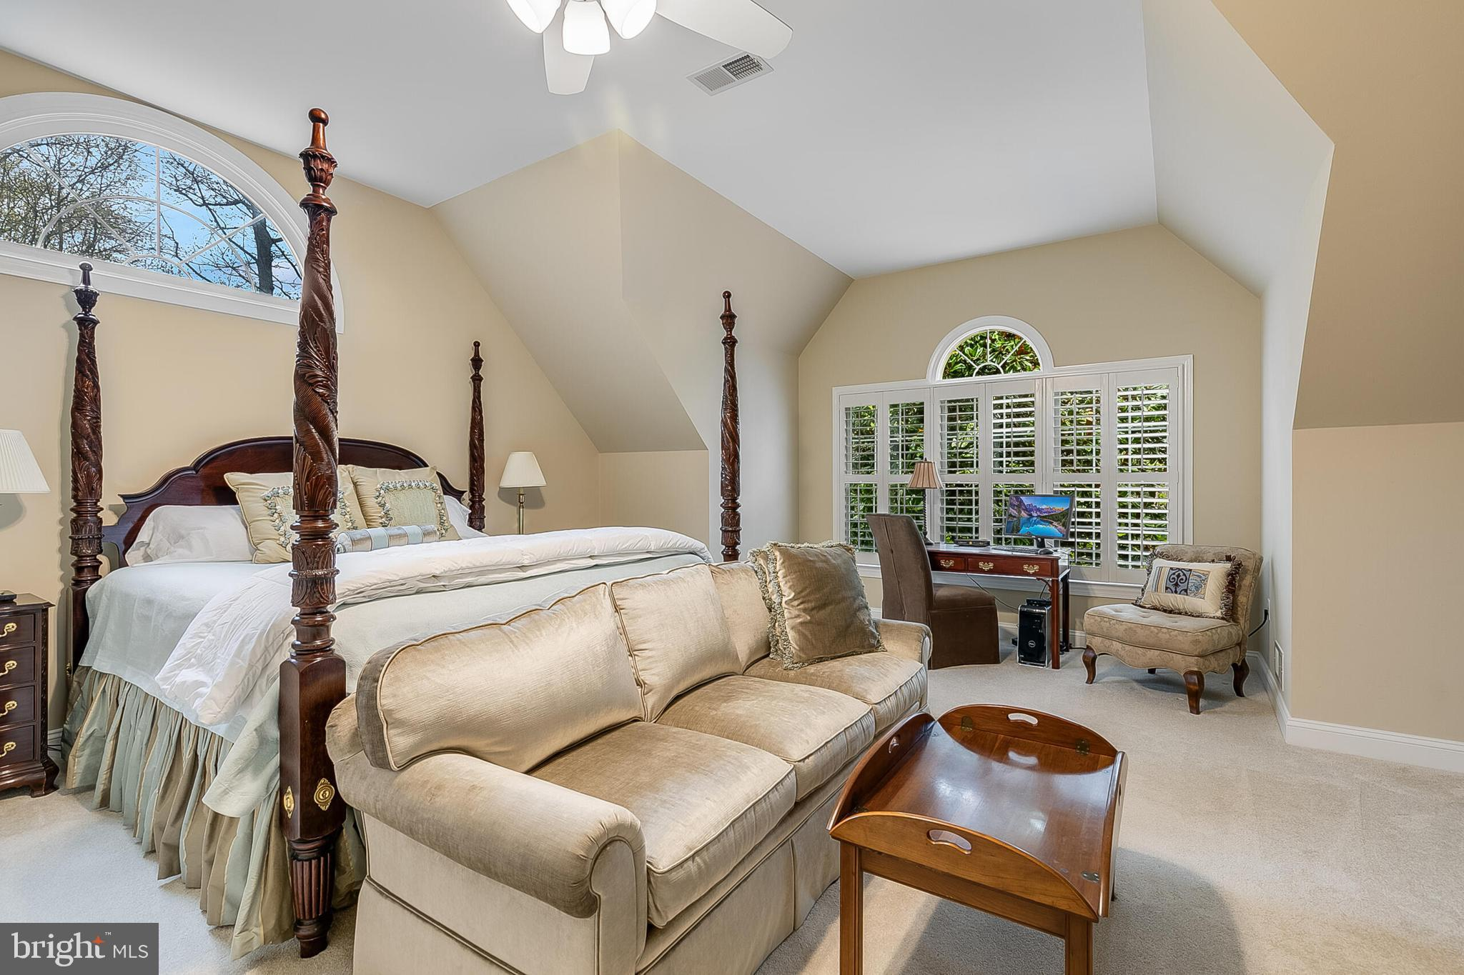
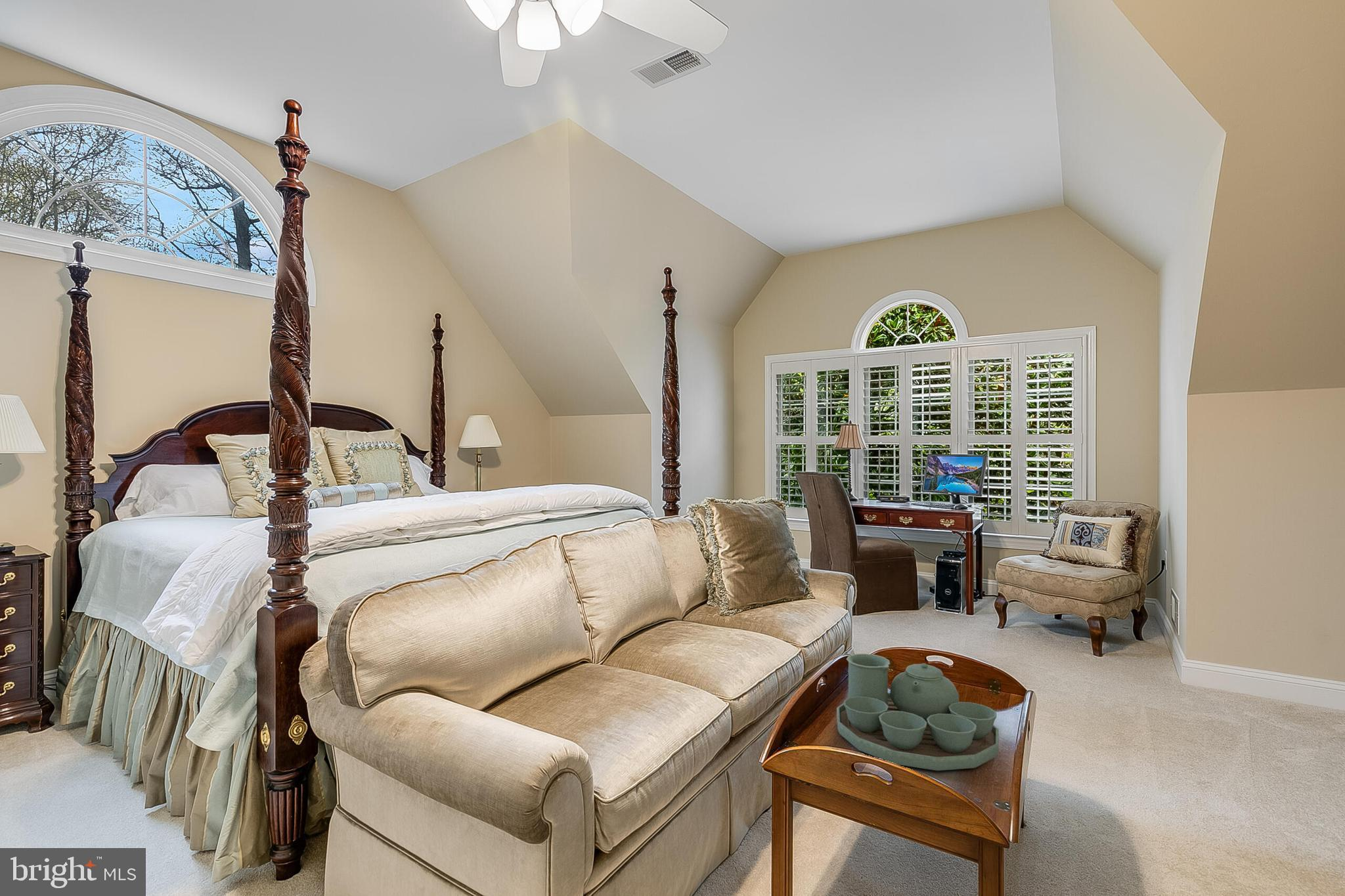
+ tea set (915, 703)
